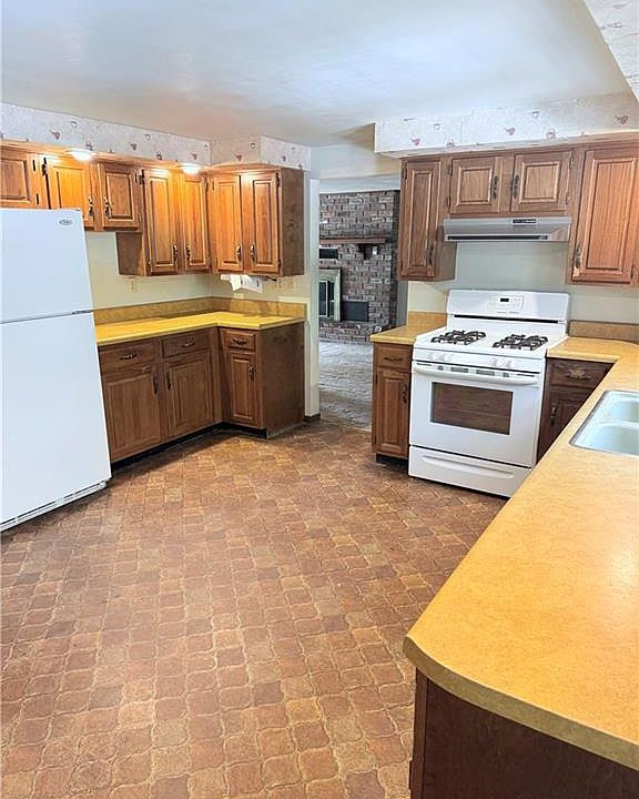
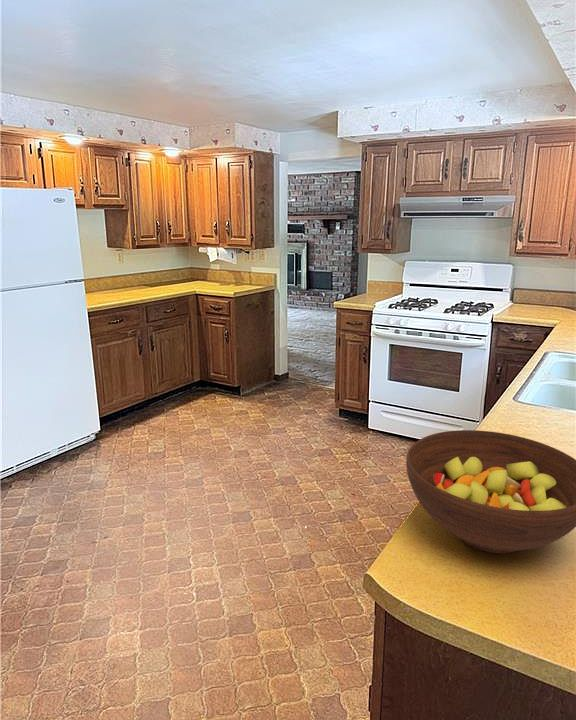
+ fruit bowl (491, 500)
